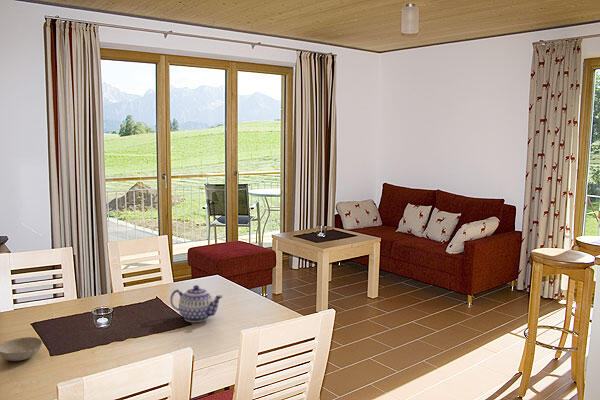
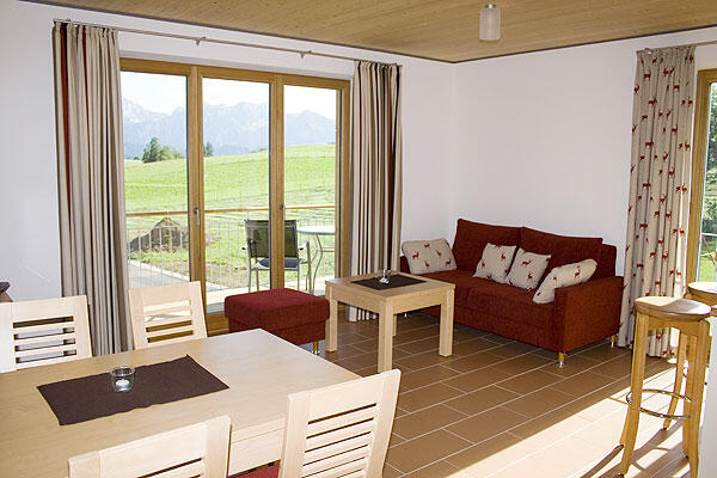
- teapot (196, 302)
- bowl (20, 351)
